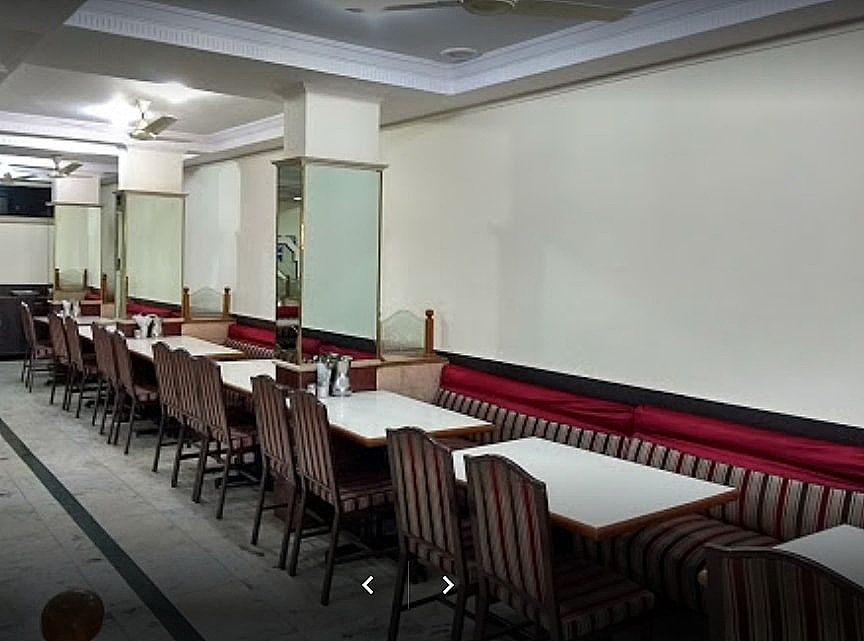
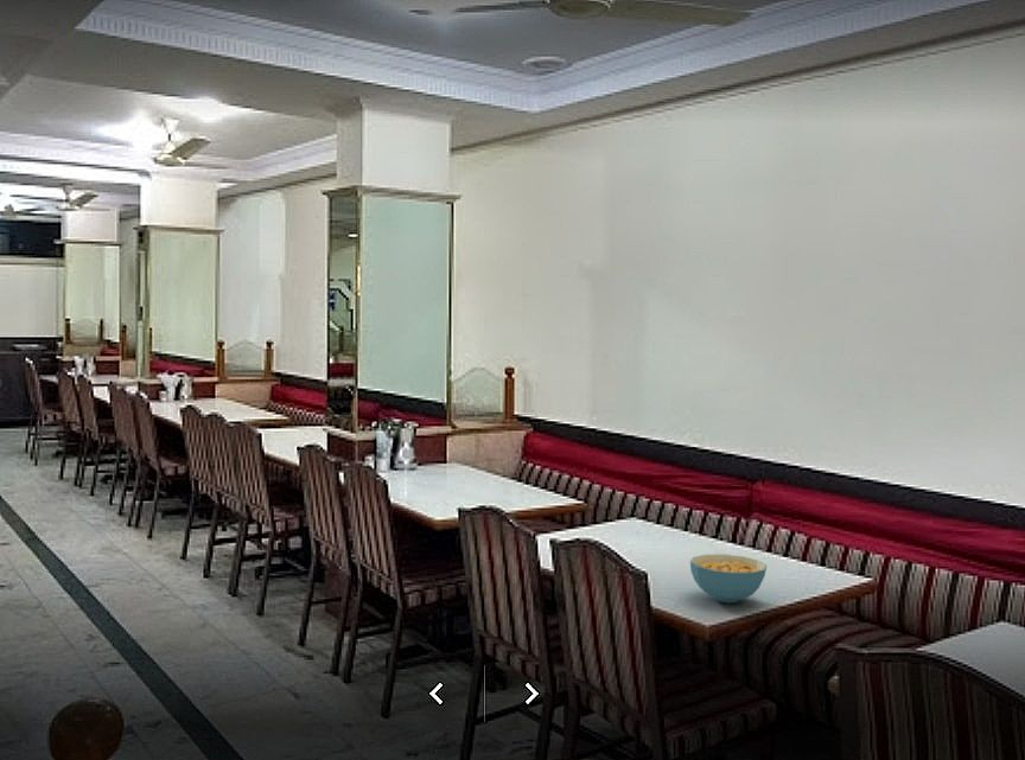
+ cereal bowl (727, 581)
